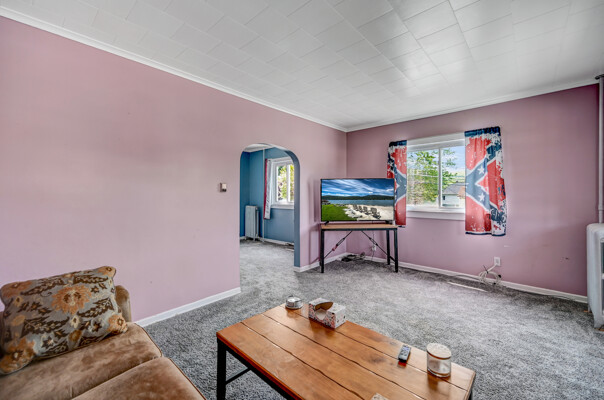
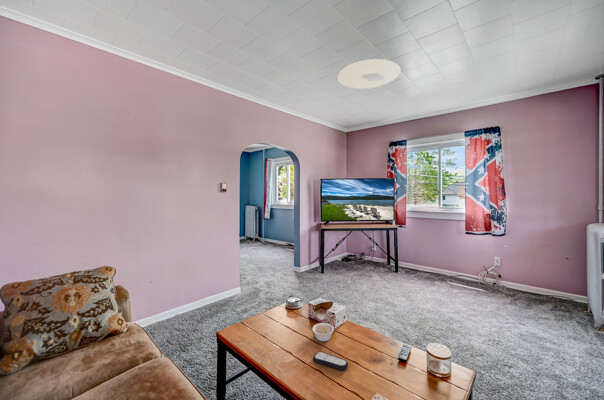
+ ceiling light (368, 72)
+ legume (323, 331)
+ remote control (330, 360)
